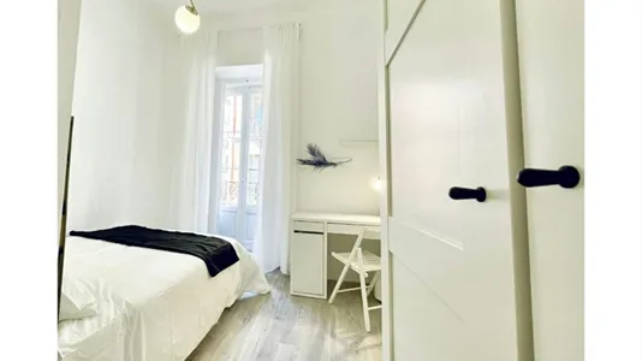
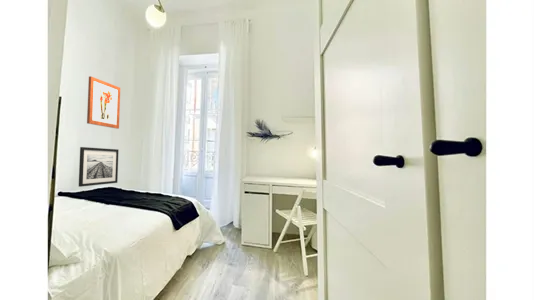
+ wall art (100, 166)
+ wall art (104, 104)
